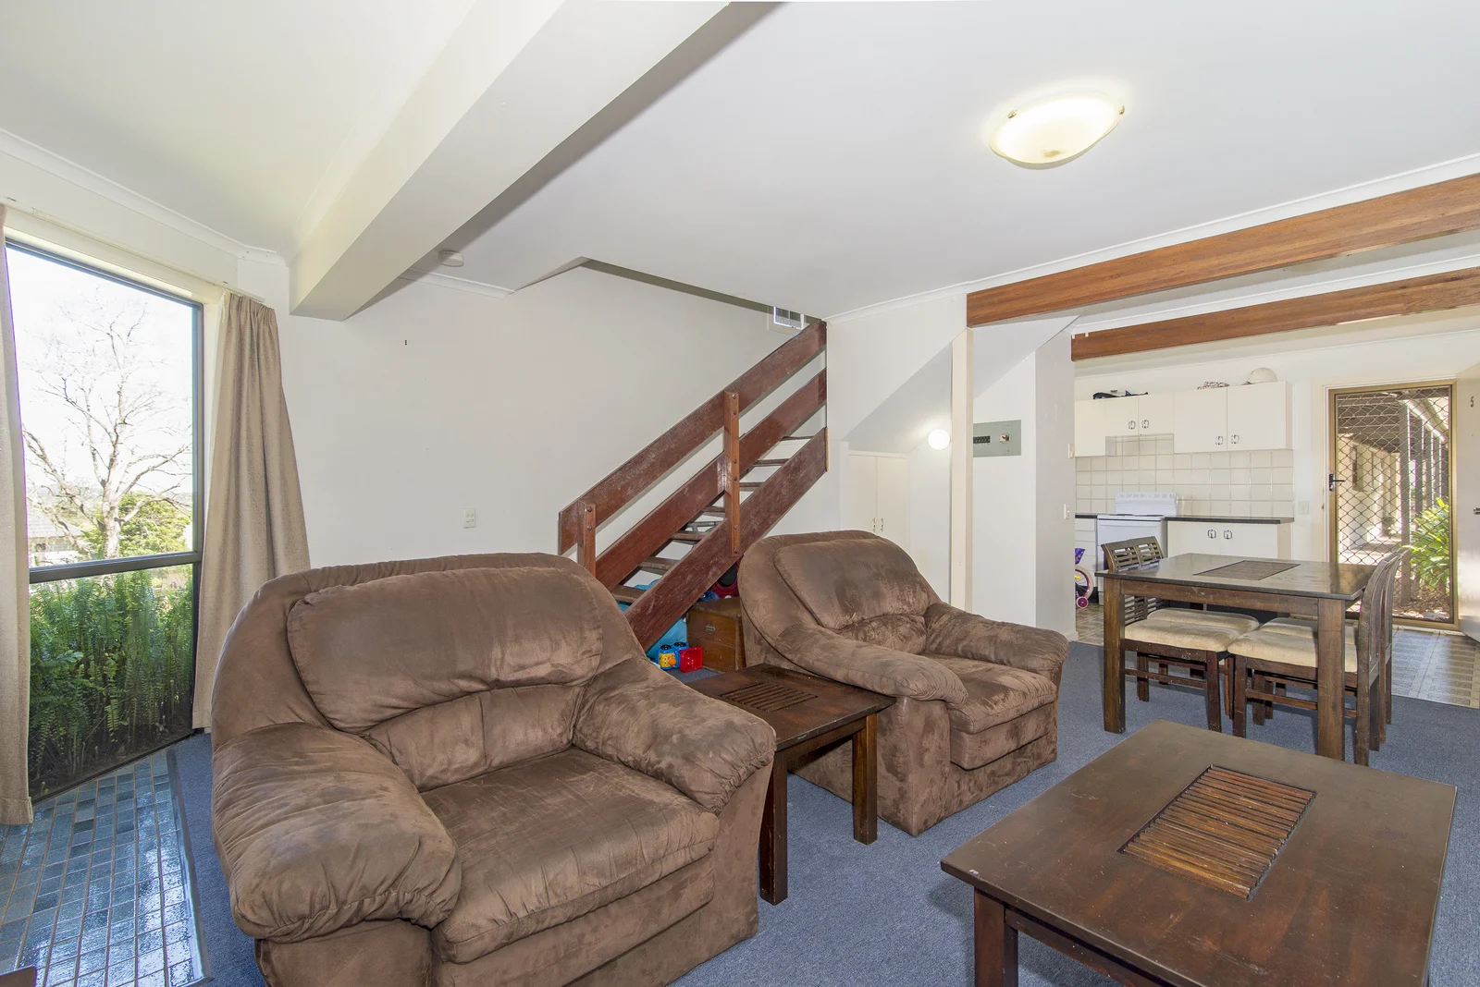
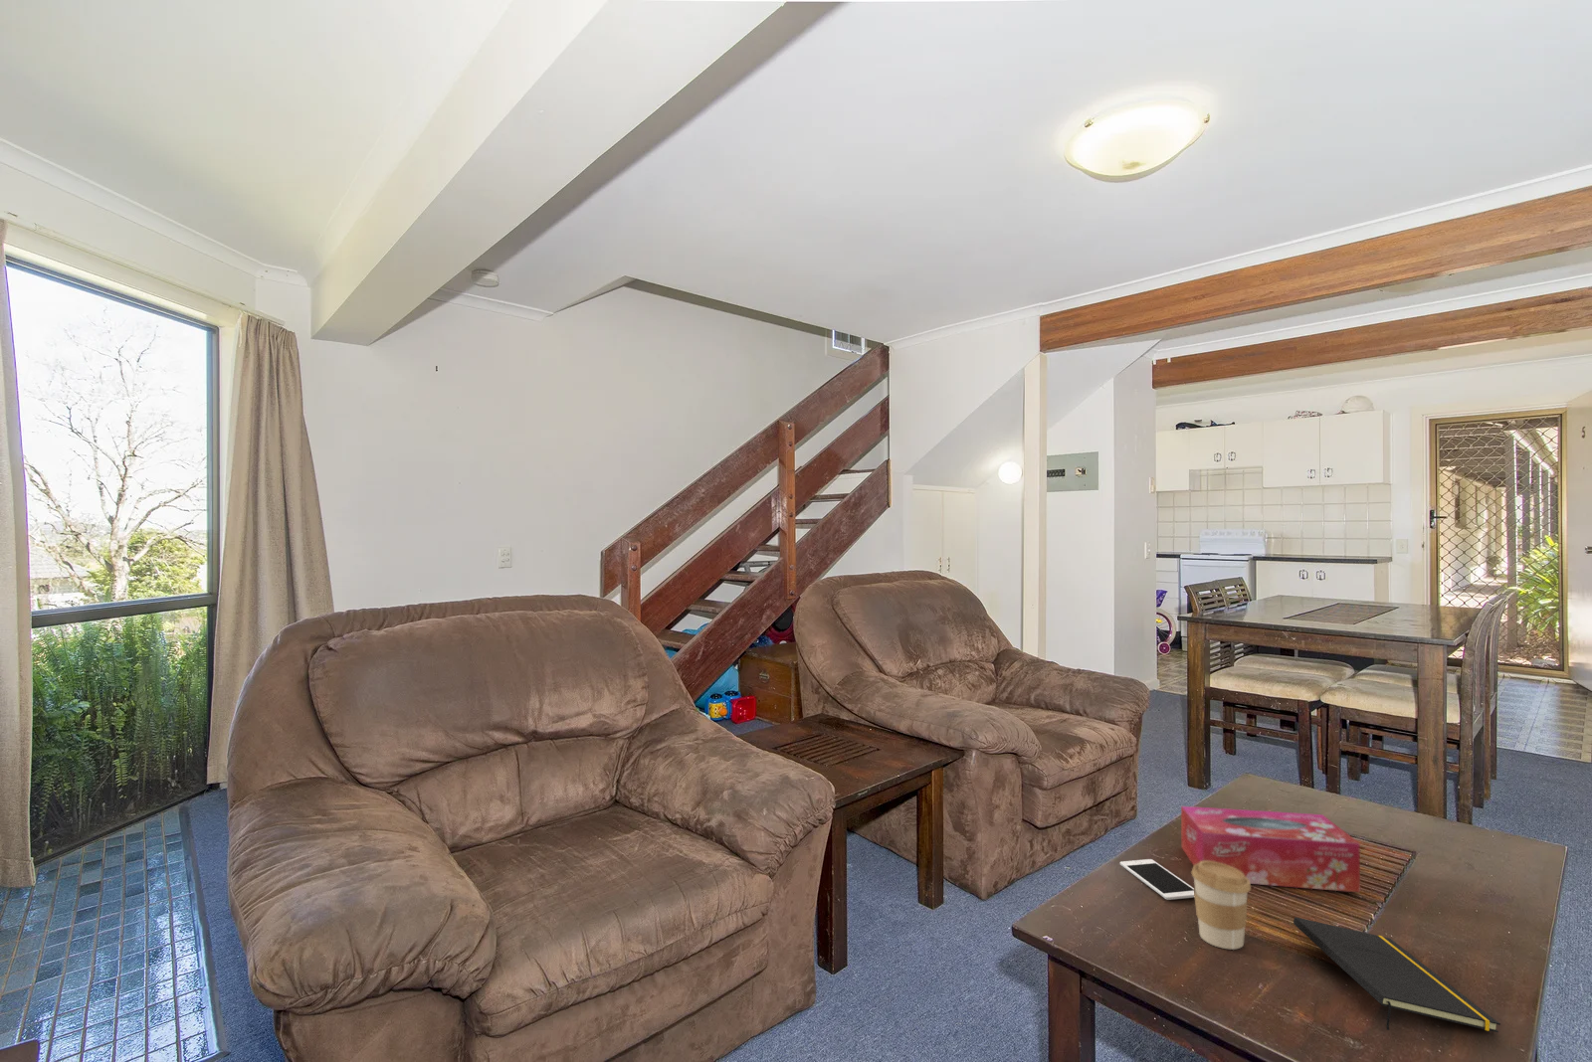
+ tissue box (1265, 846)
+ cell phone (1158, 878)
+ coffee cup (1221, 902)
+ notepad (1386, 968)
